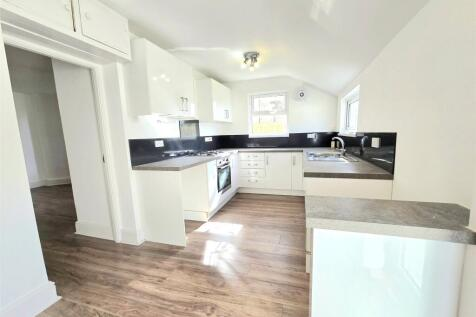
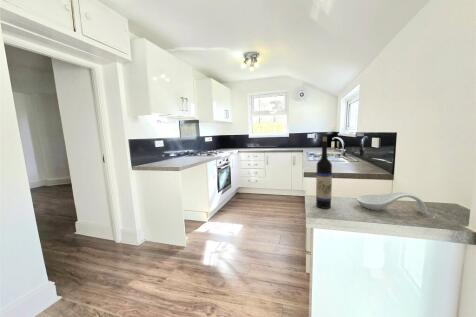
+ wine bottle (324, 172)
+ spoon rest (389, 200)
